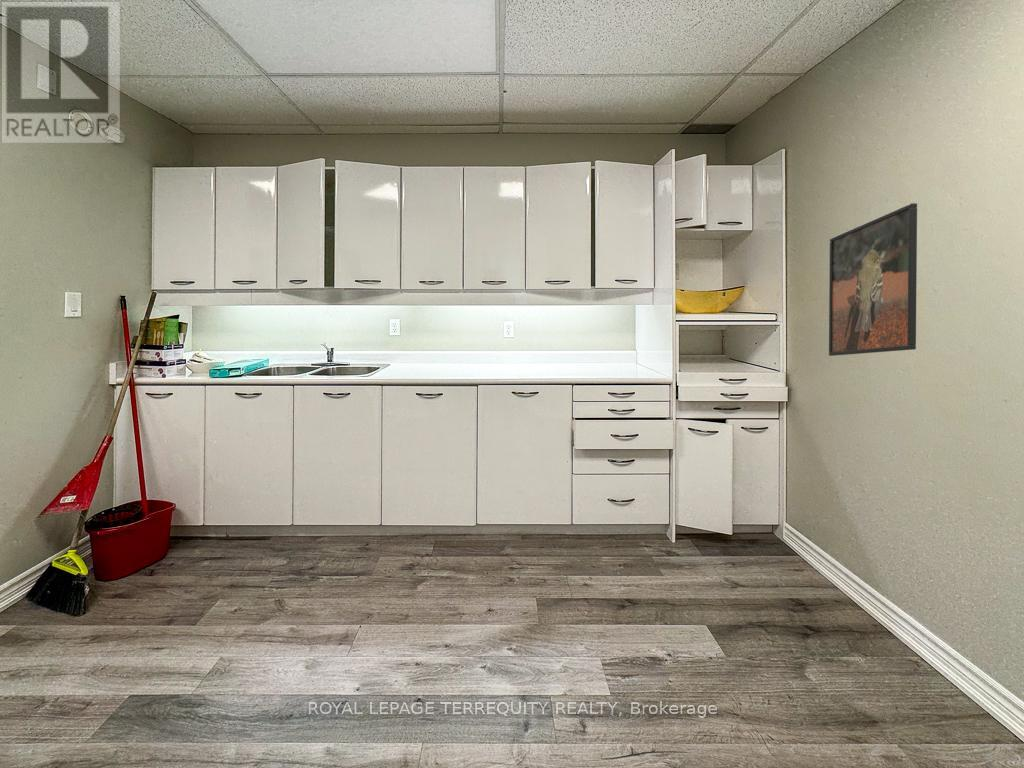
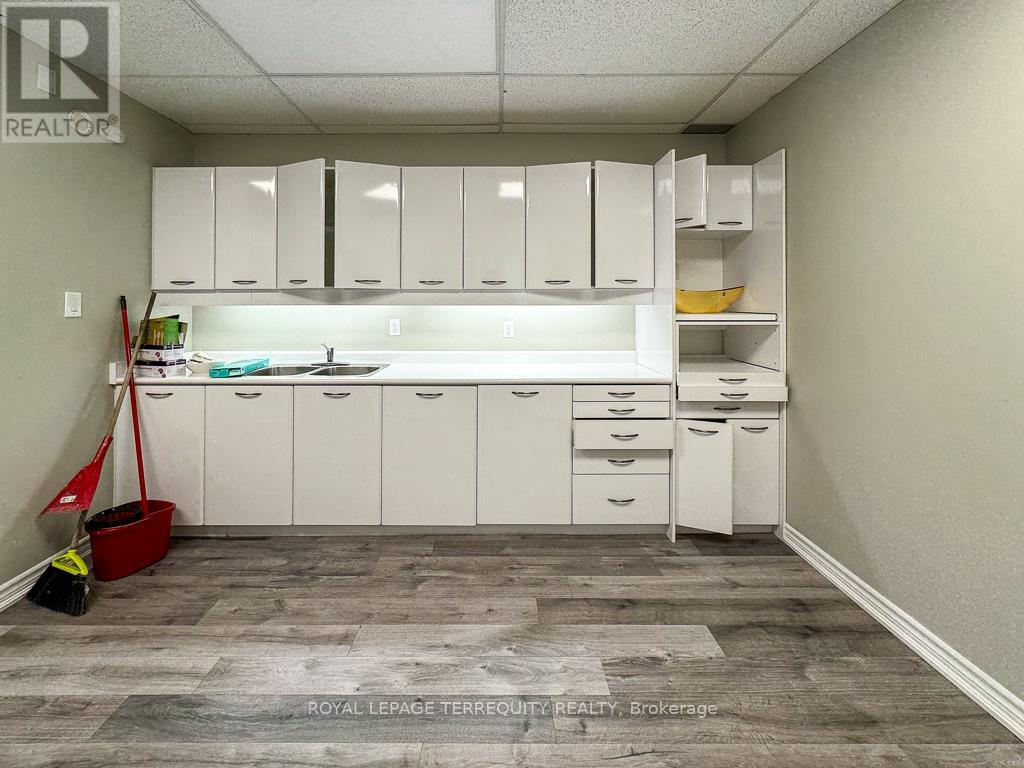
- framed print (868, 287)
